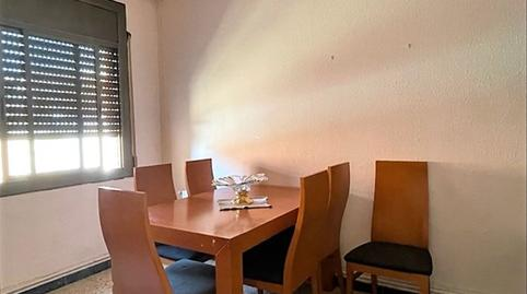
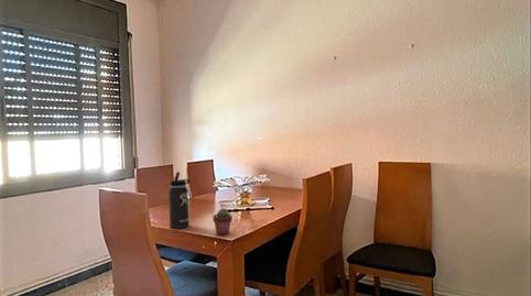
+ thermos bottle (180, 198)
+ potted succulent (223, 220)
